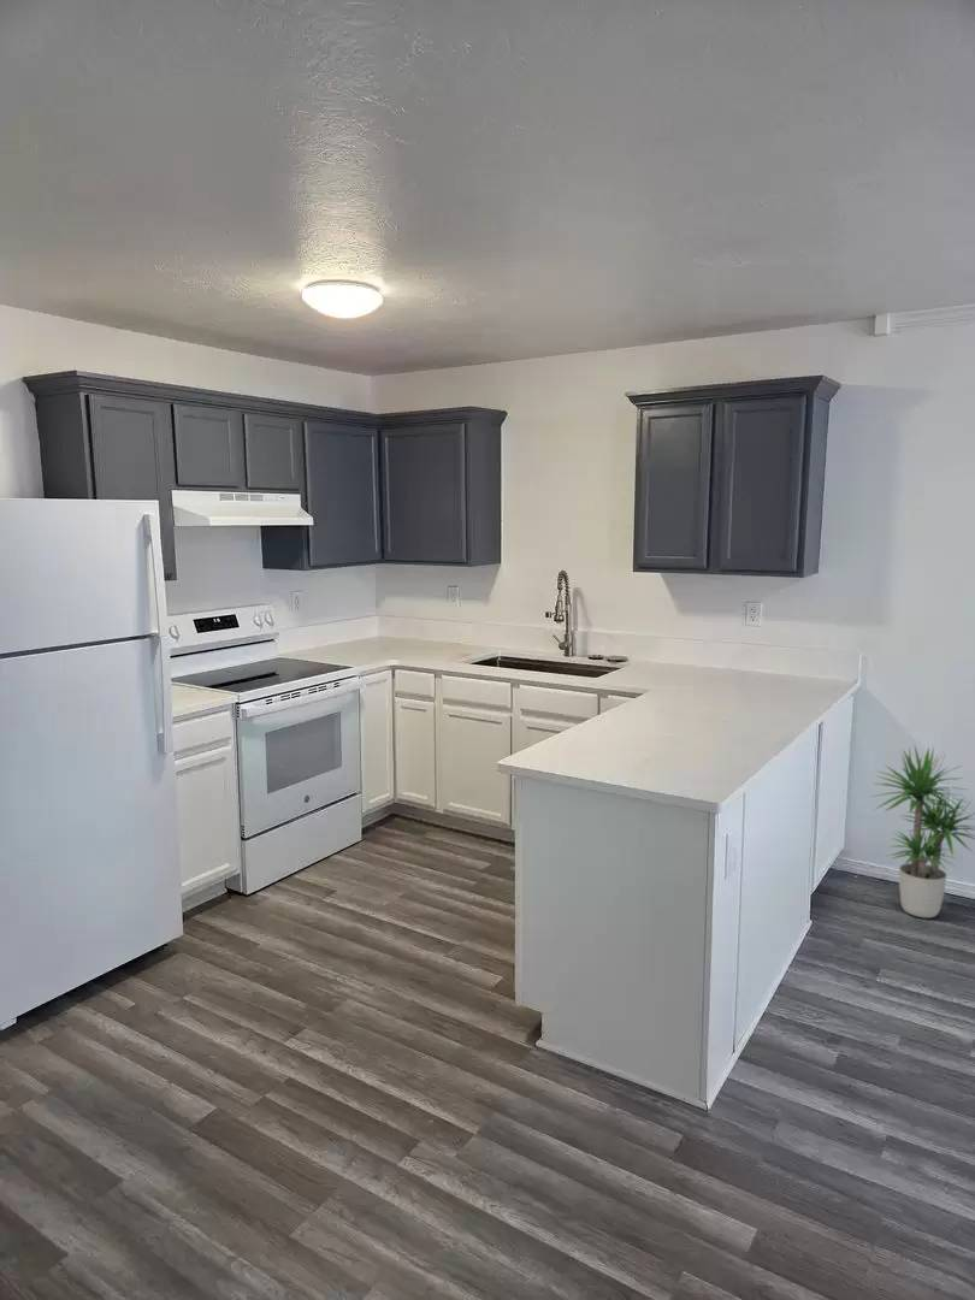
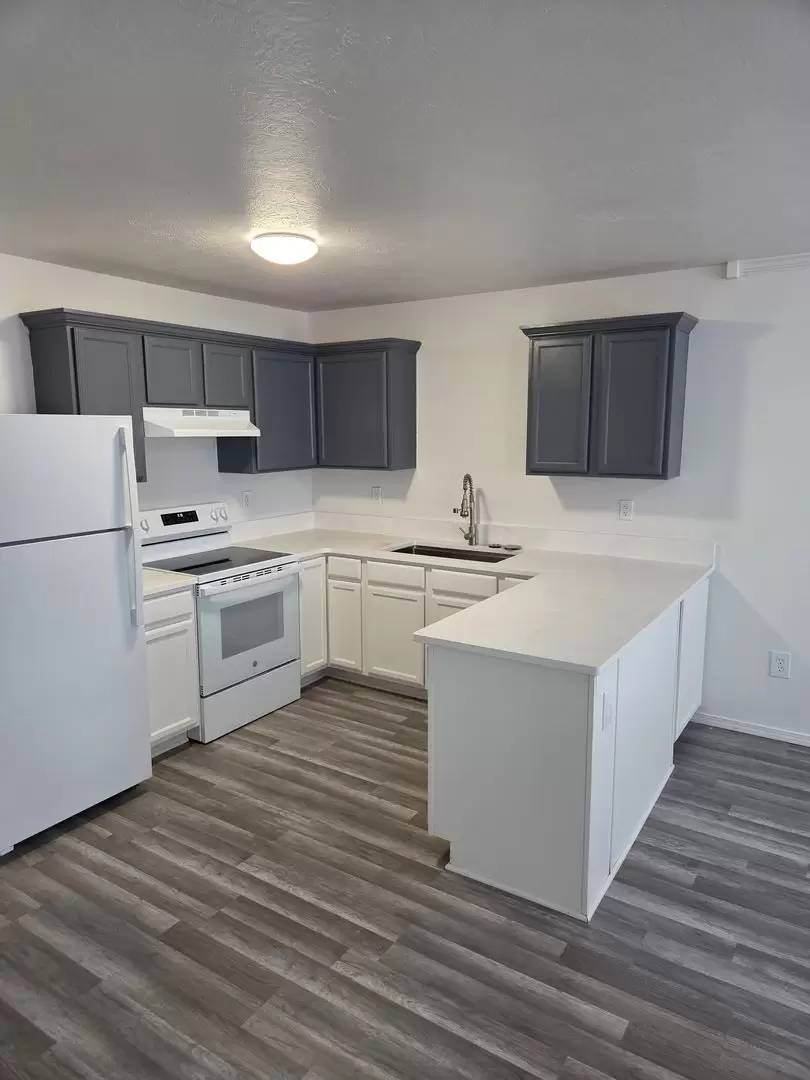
- potted plant (926, 829)
